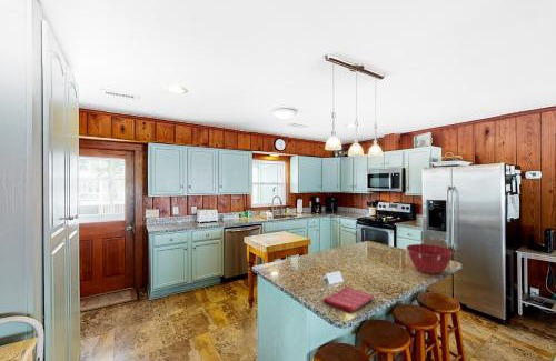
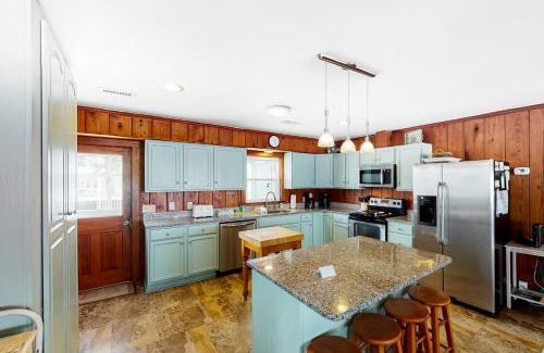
- mixing bowl (428, 259)
- dish towel (348, 298)
